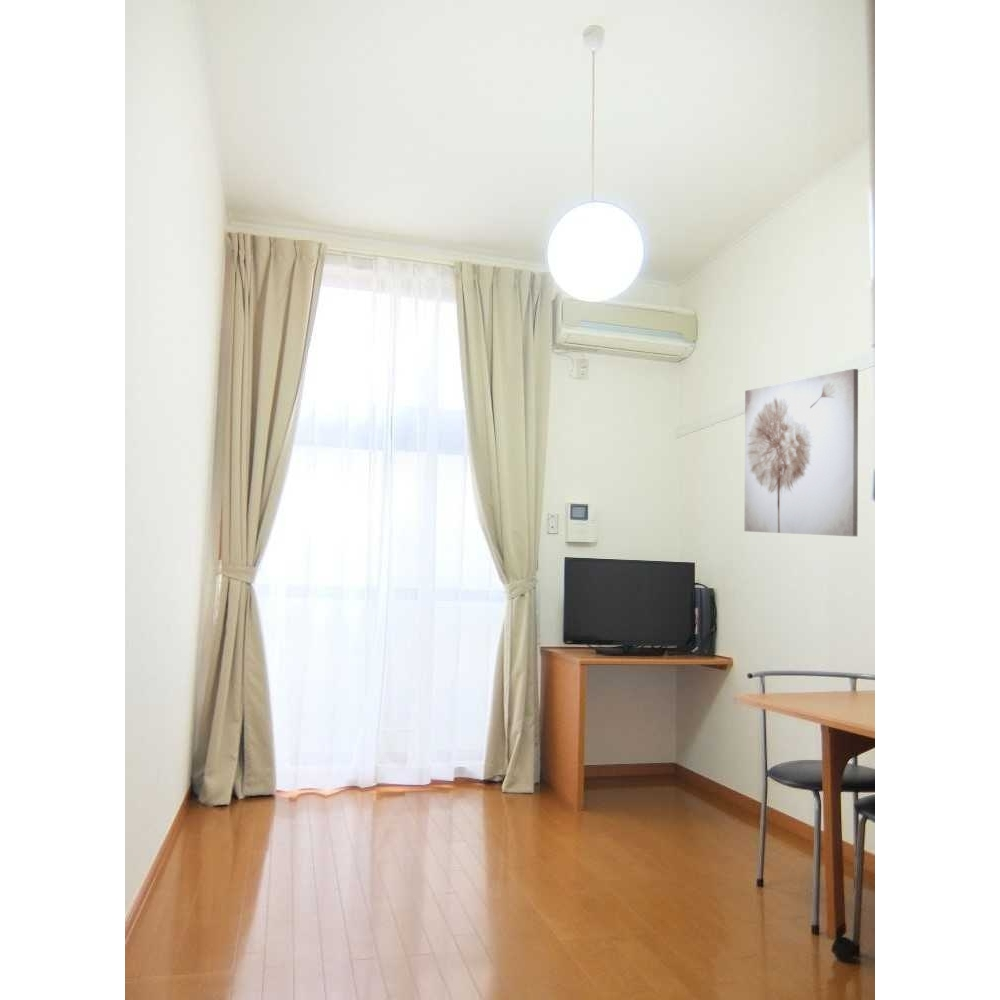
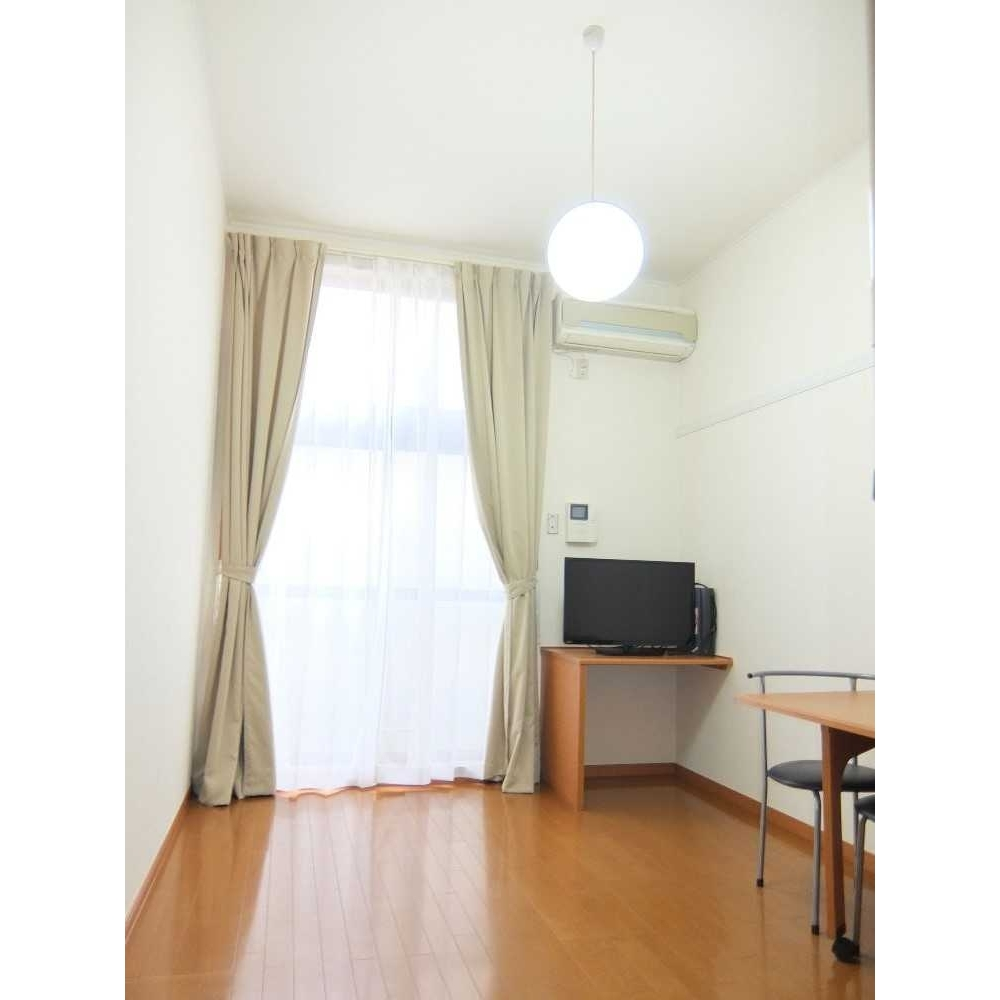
- wall art (796, 457)
